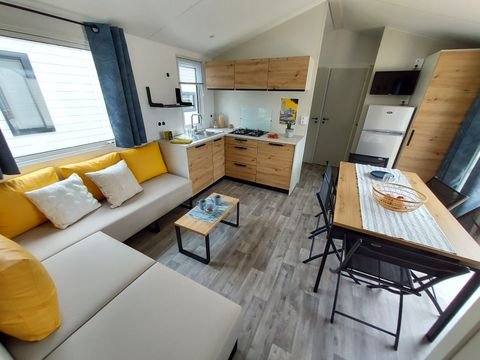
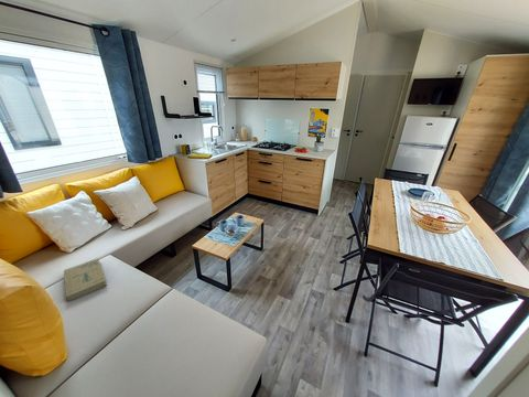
+ book (84, 277)
